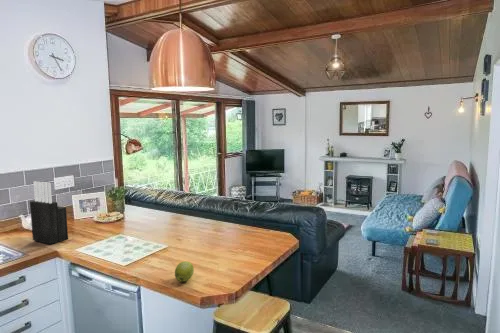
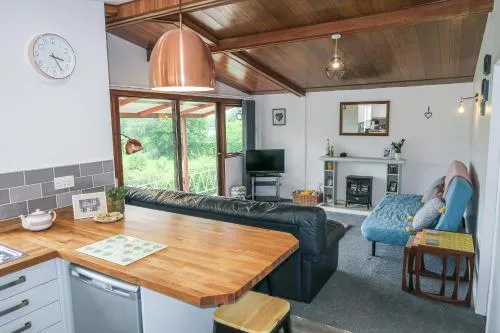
- apple (184, 271)
- knife block (50, 210)
